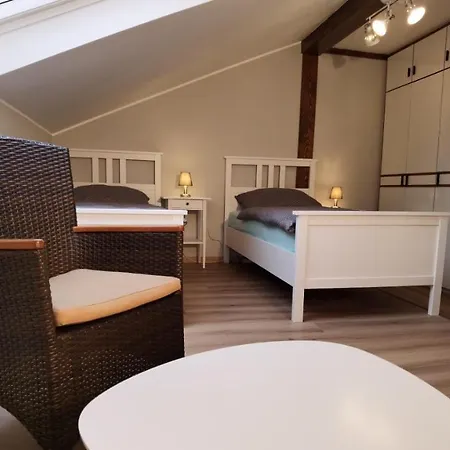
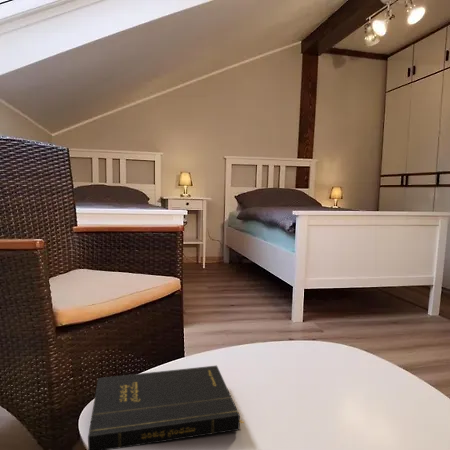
+ book (167, 401)
